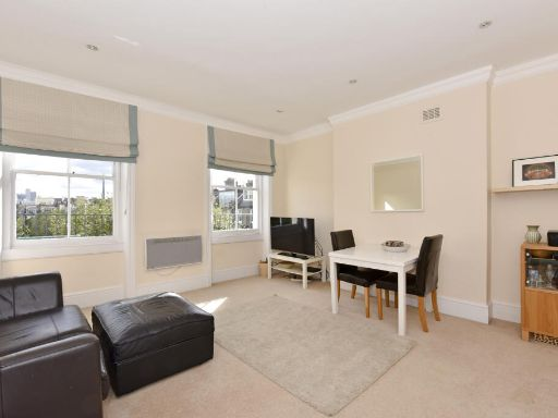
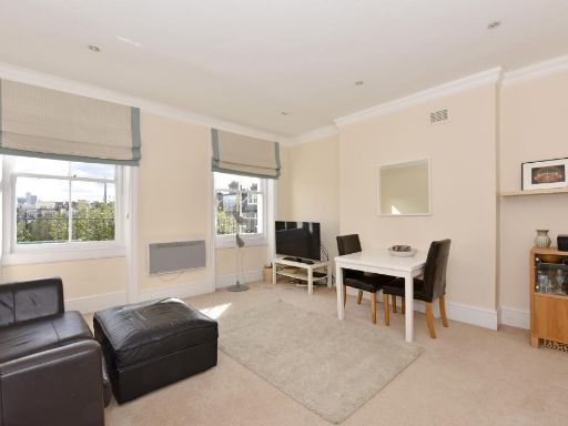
+ floor lamp (243, 242)
